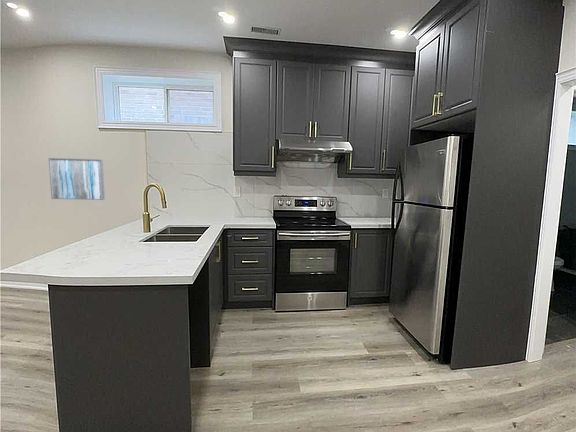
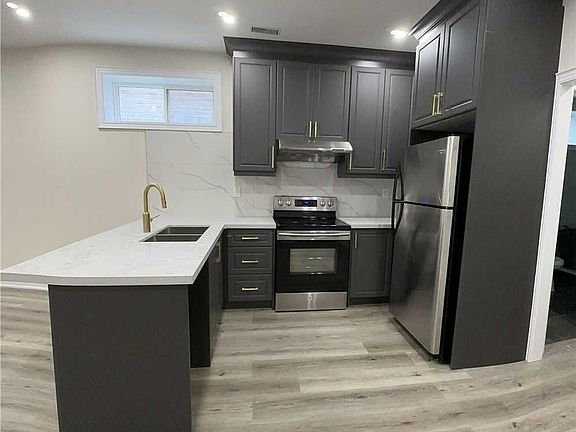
- wall art (77, 179)
